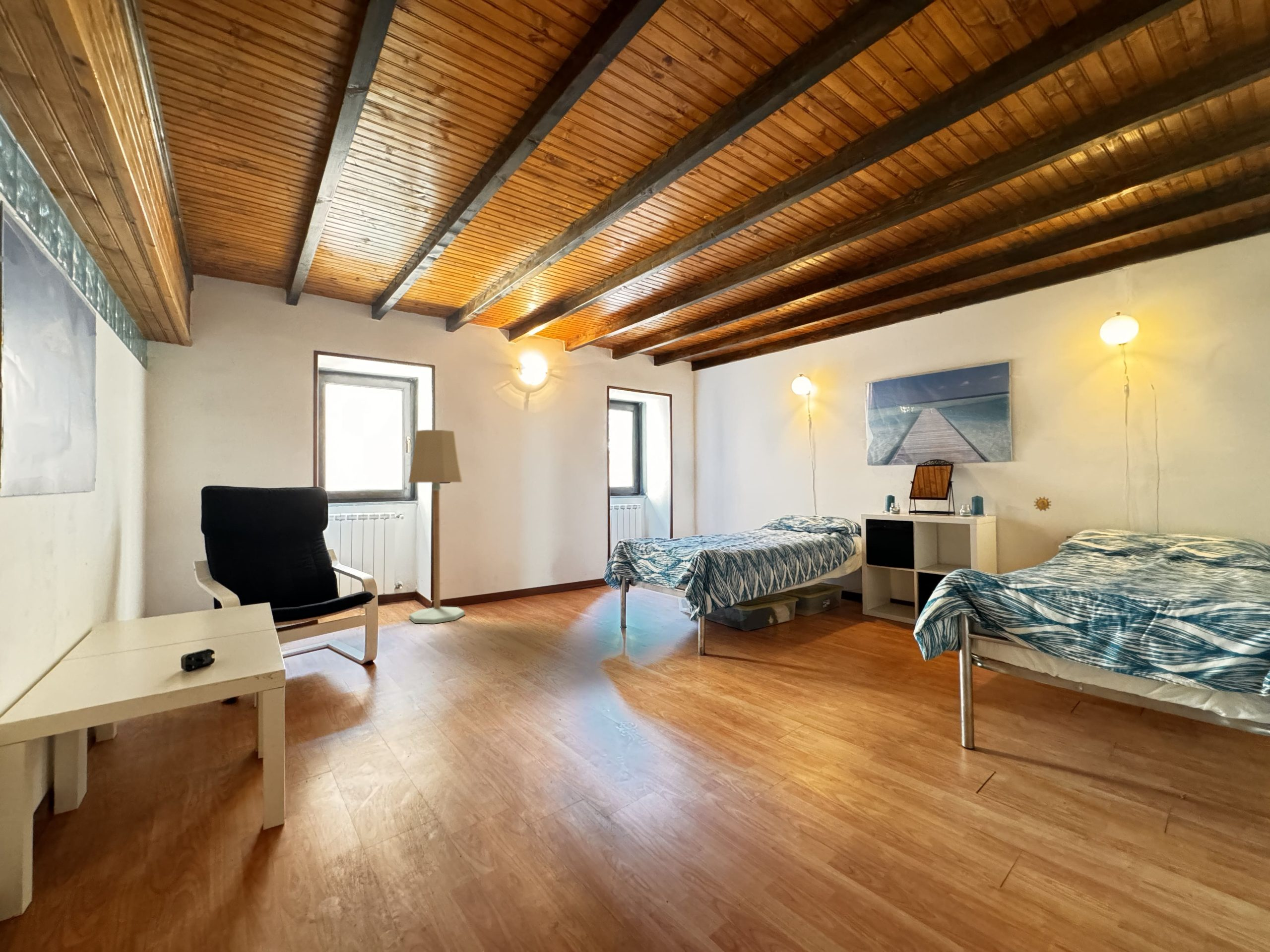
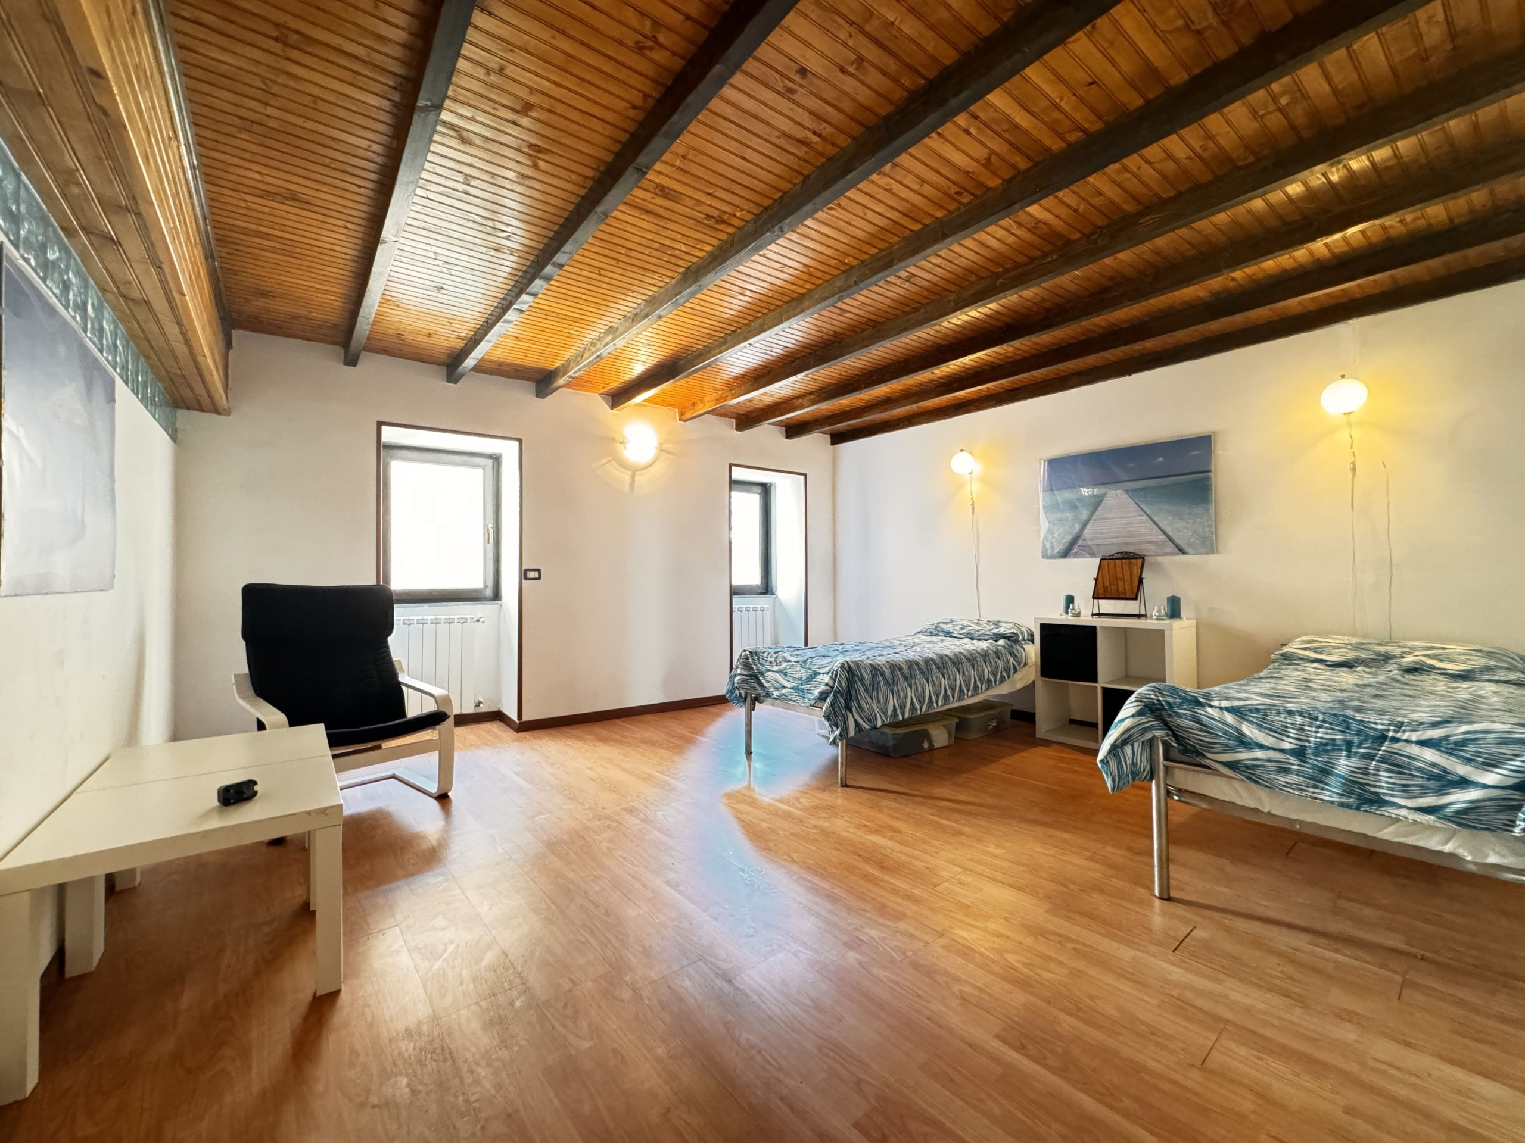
- floor lamp (437, 524)
- medallion (1042, 502)
